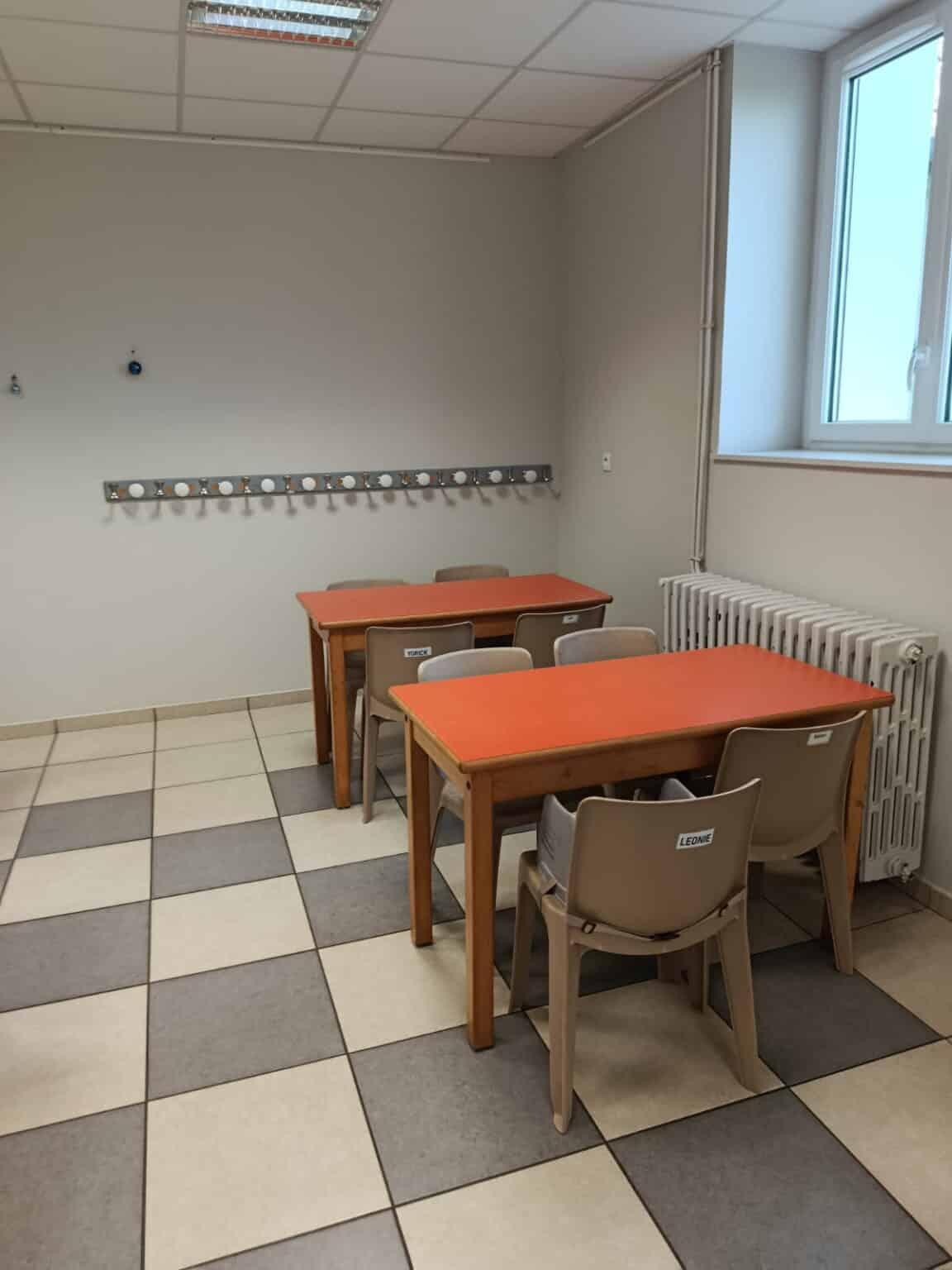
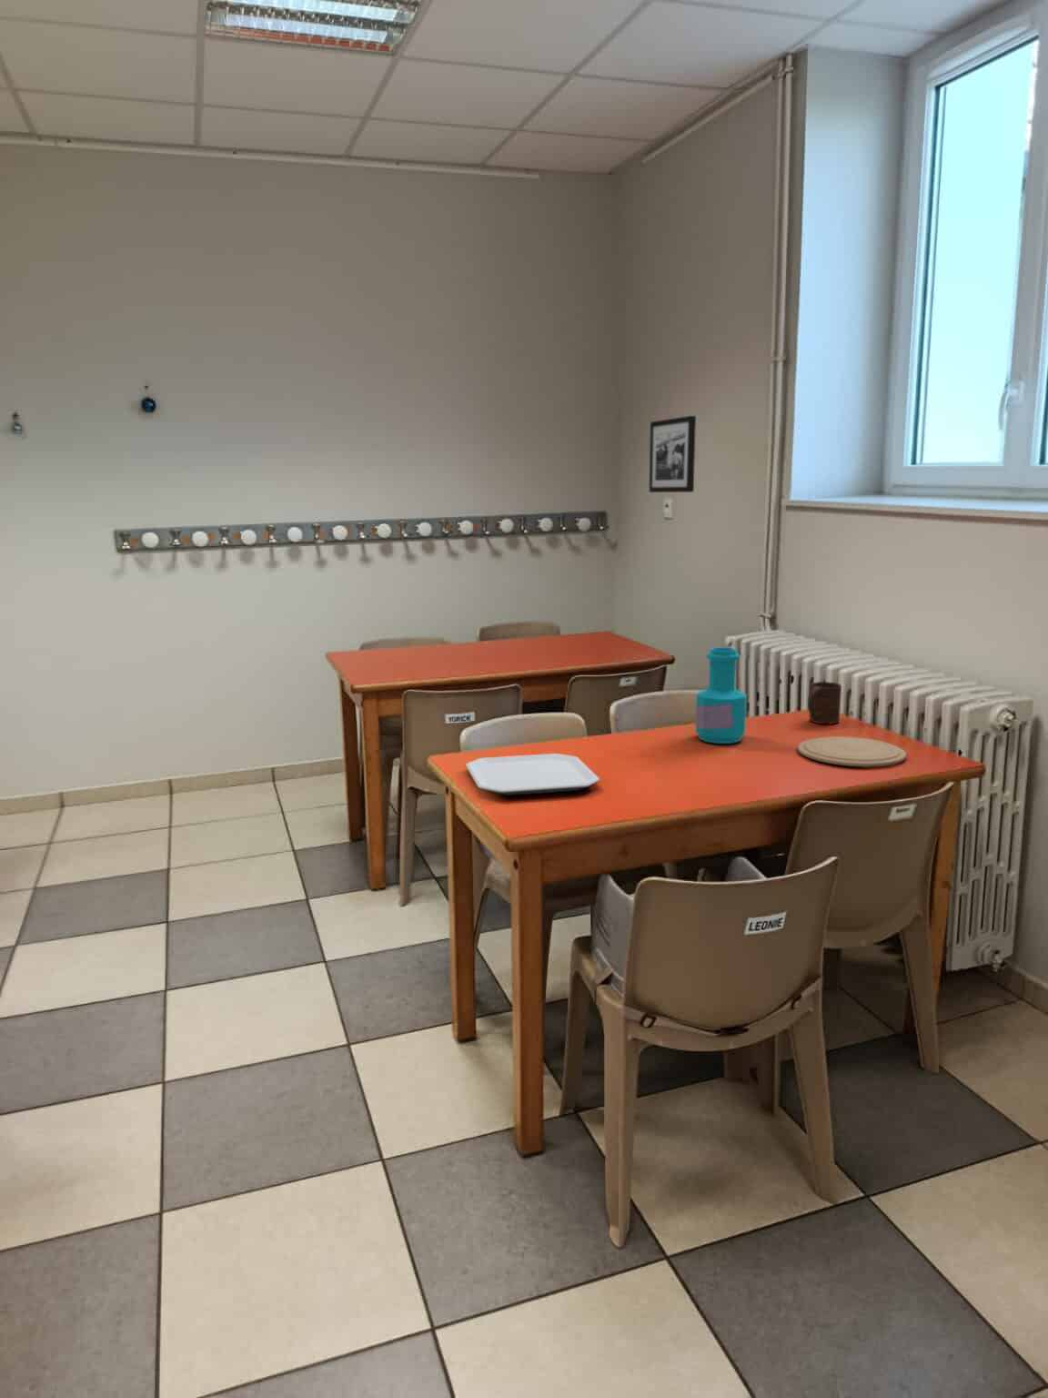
+ plate (531, 775)
+ picture frame (670, 455)
+ plate (851, 750)
+ bottle (721, 693)
+ cup (823, 703)
